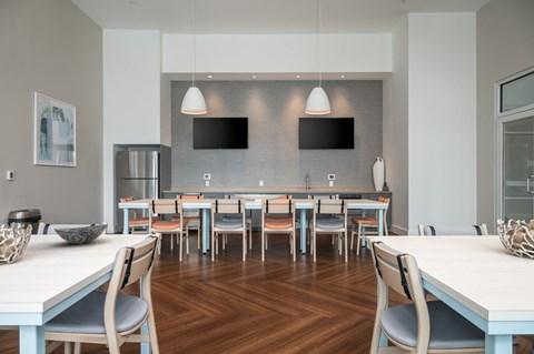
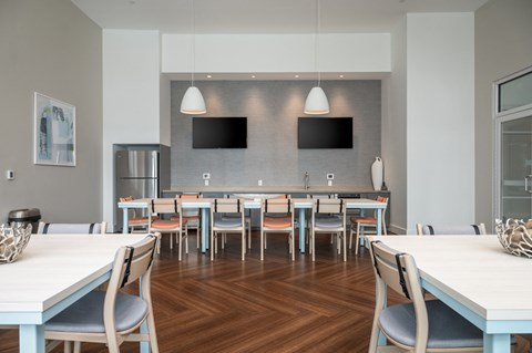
- decorative bowl (81, 234)
